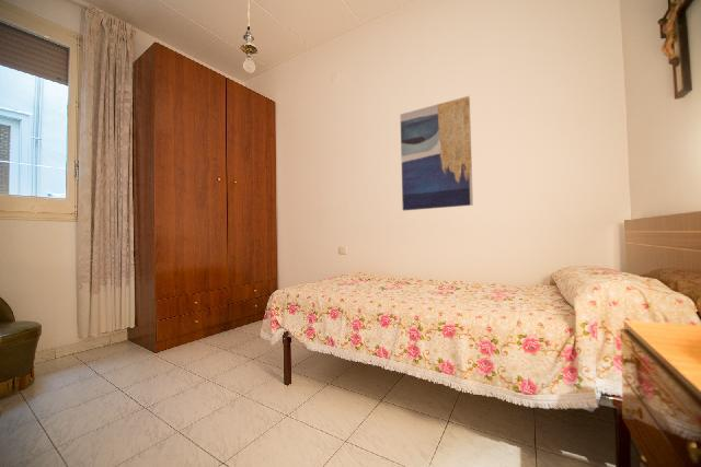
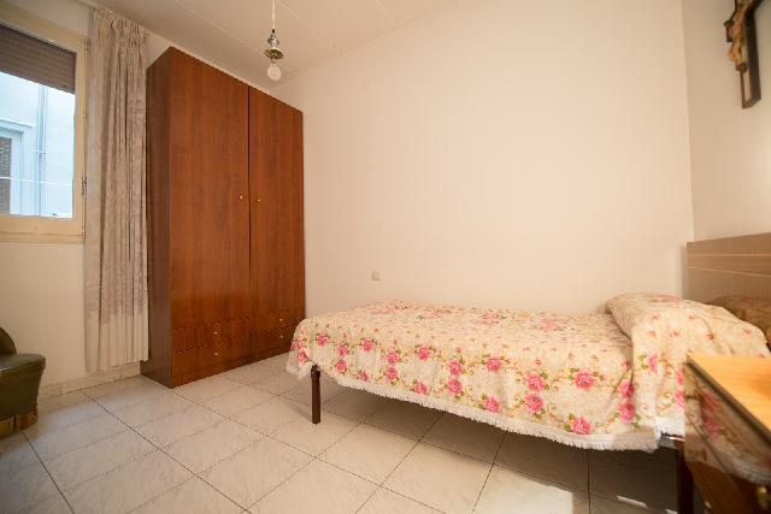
- wall art (434, 156)
